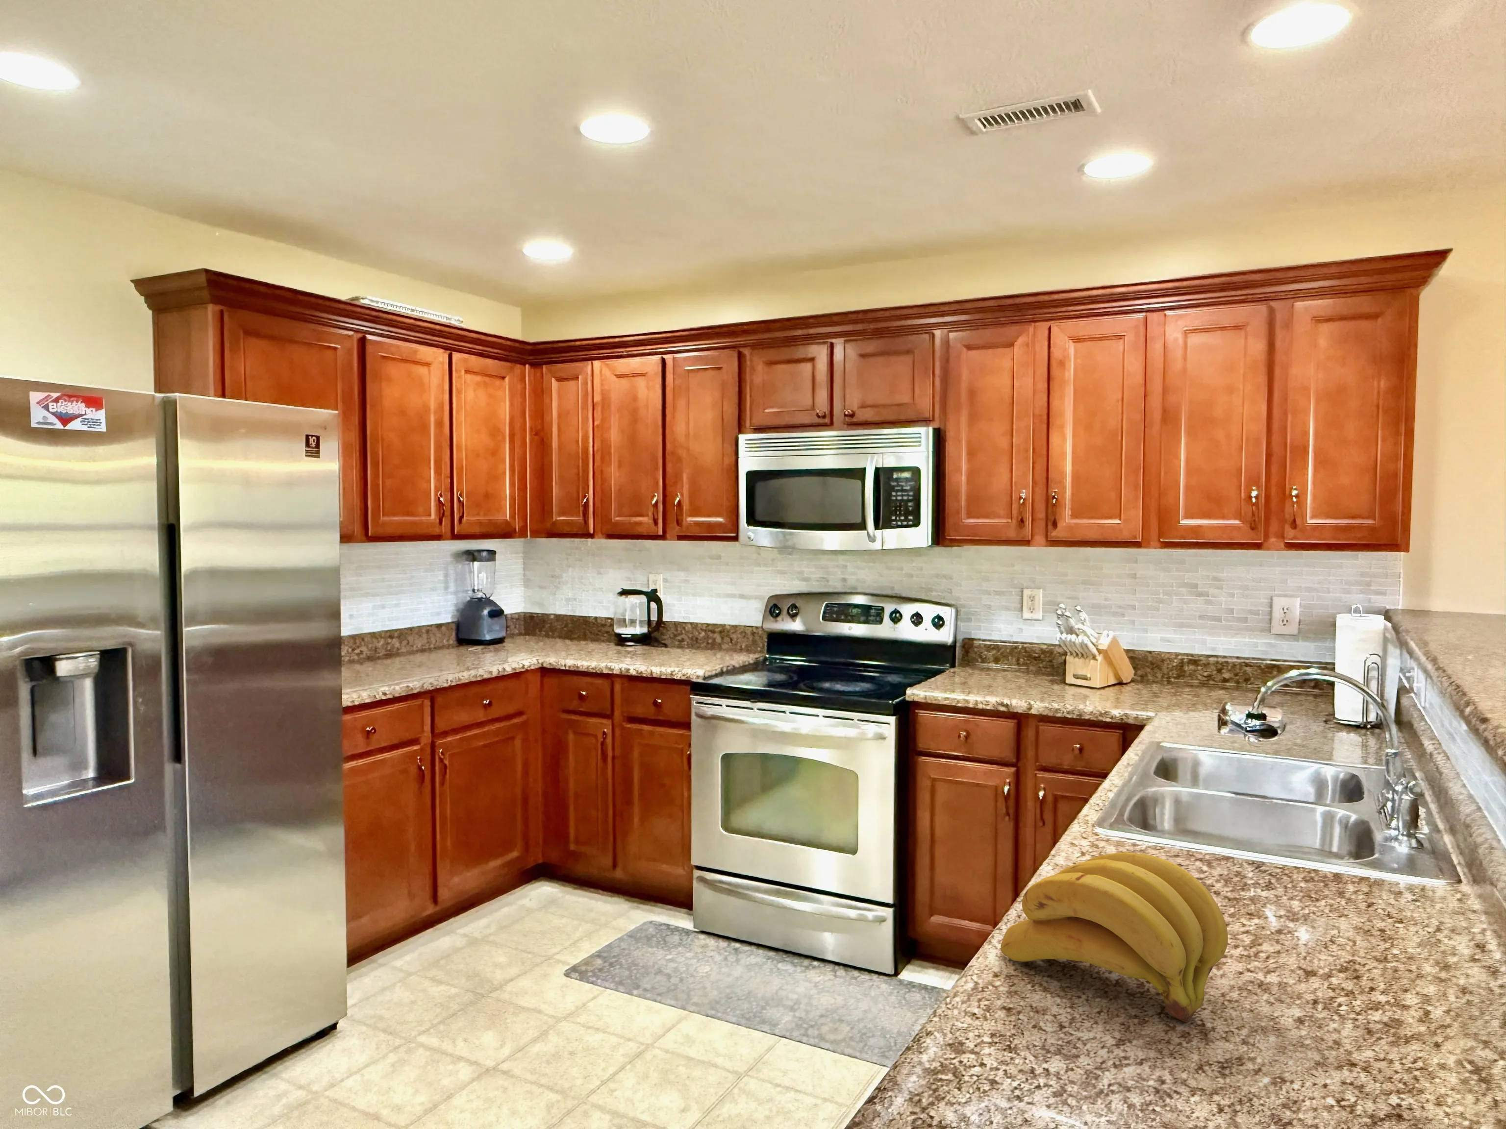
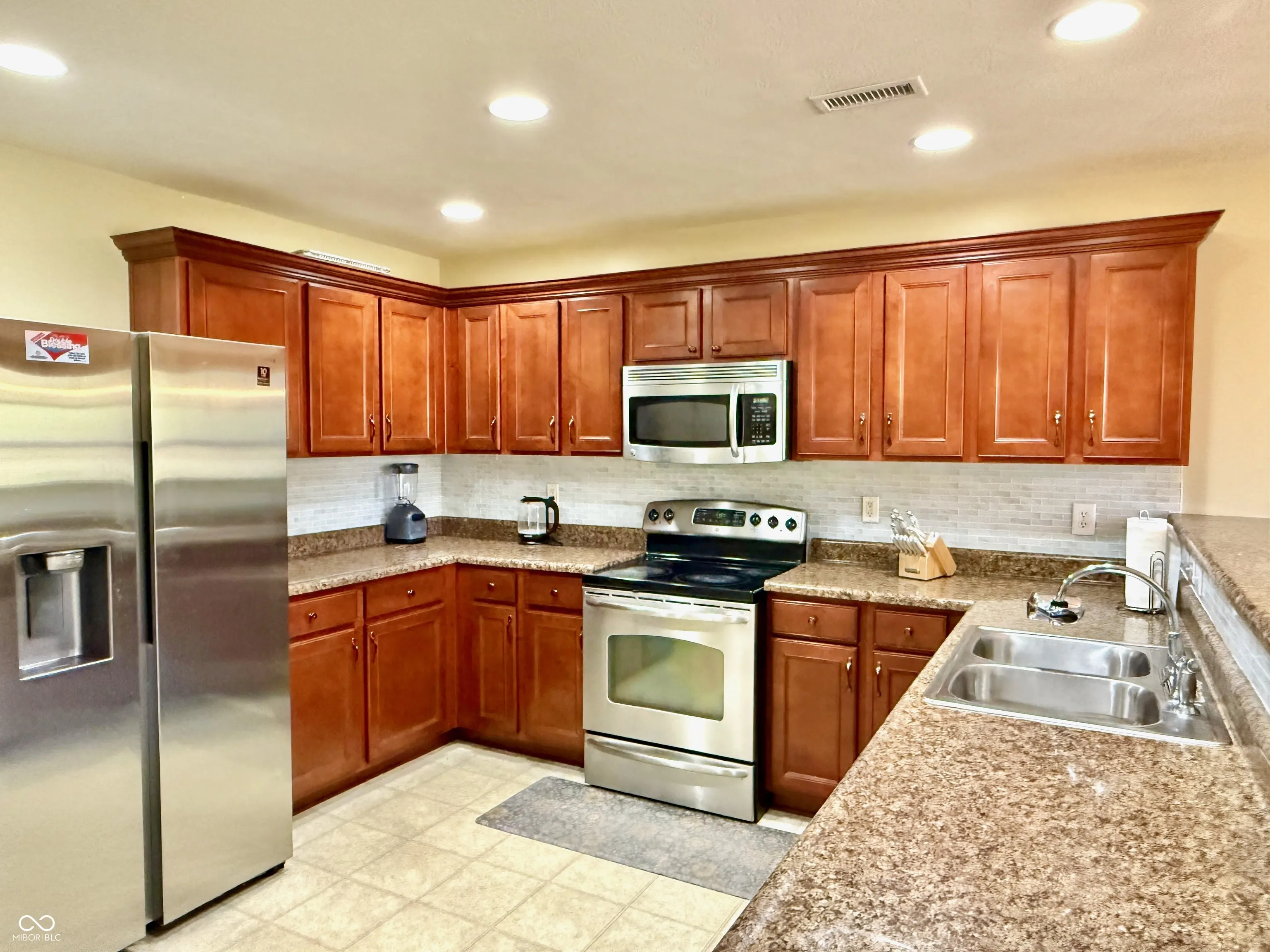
- banana bunch (1105, 919)
